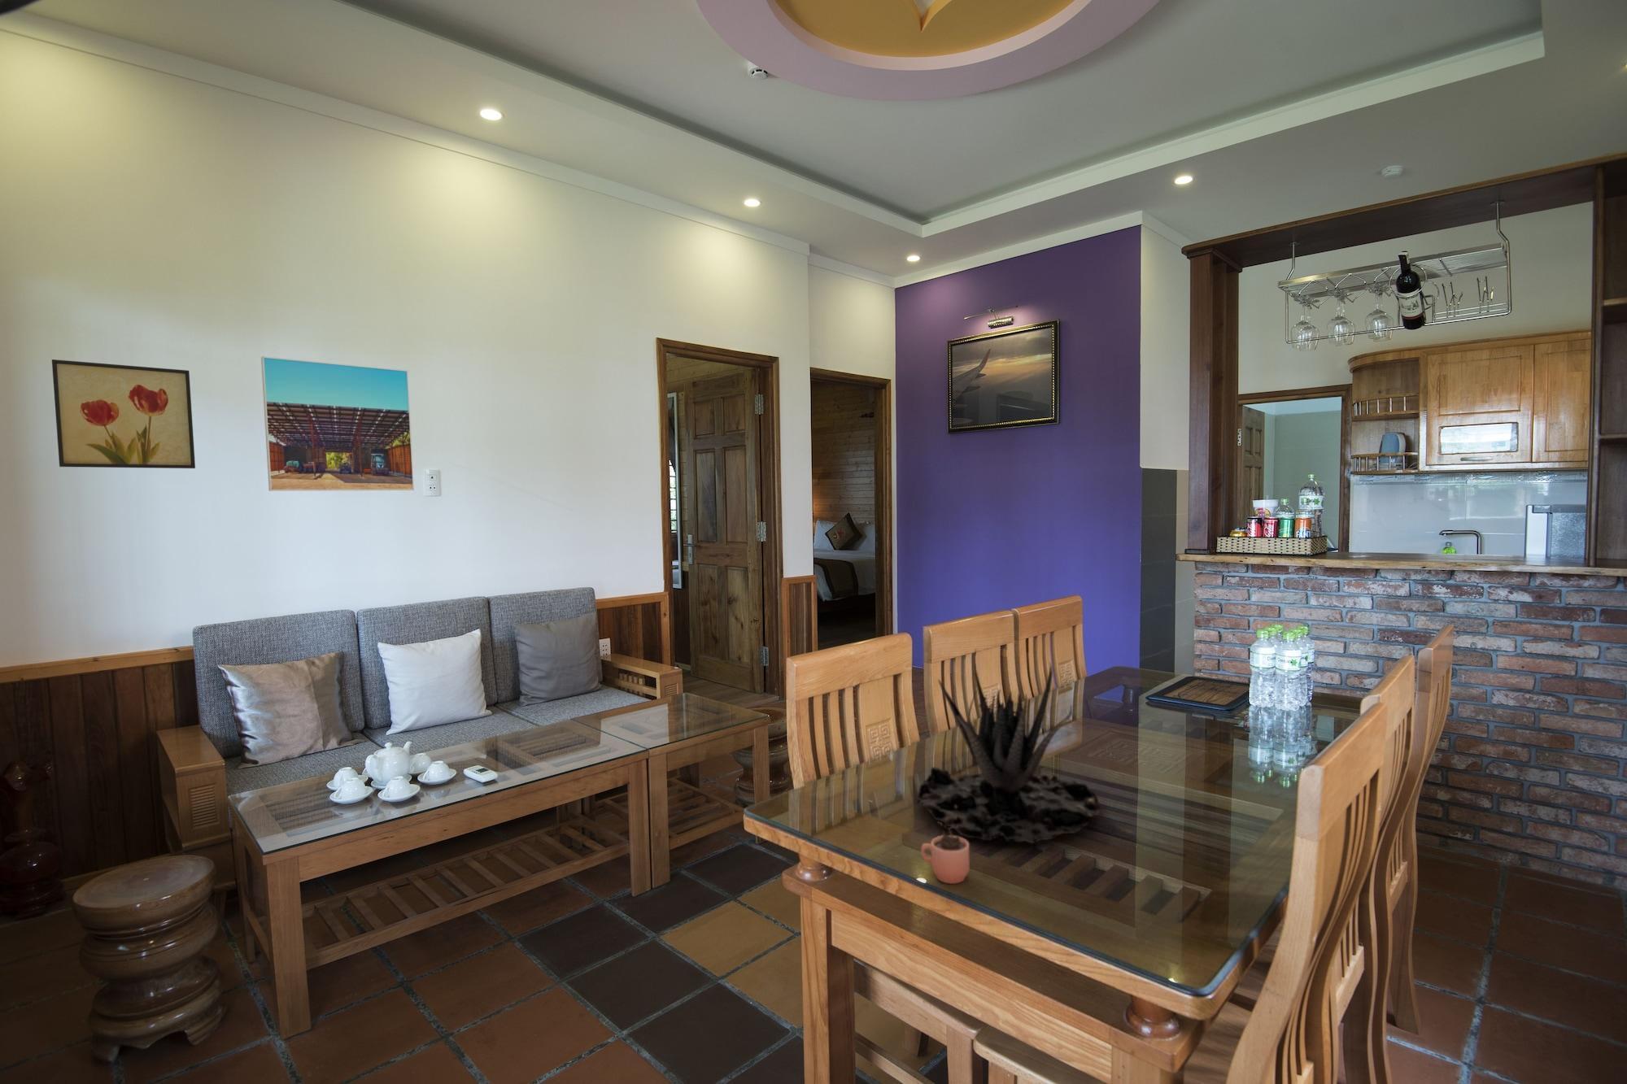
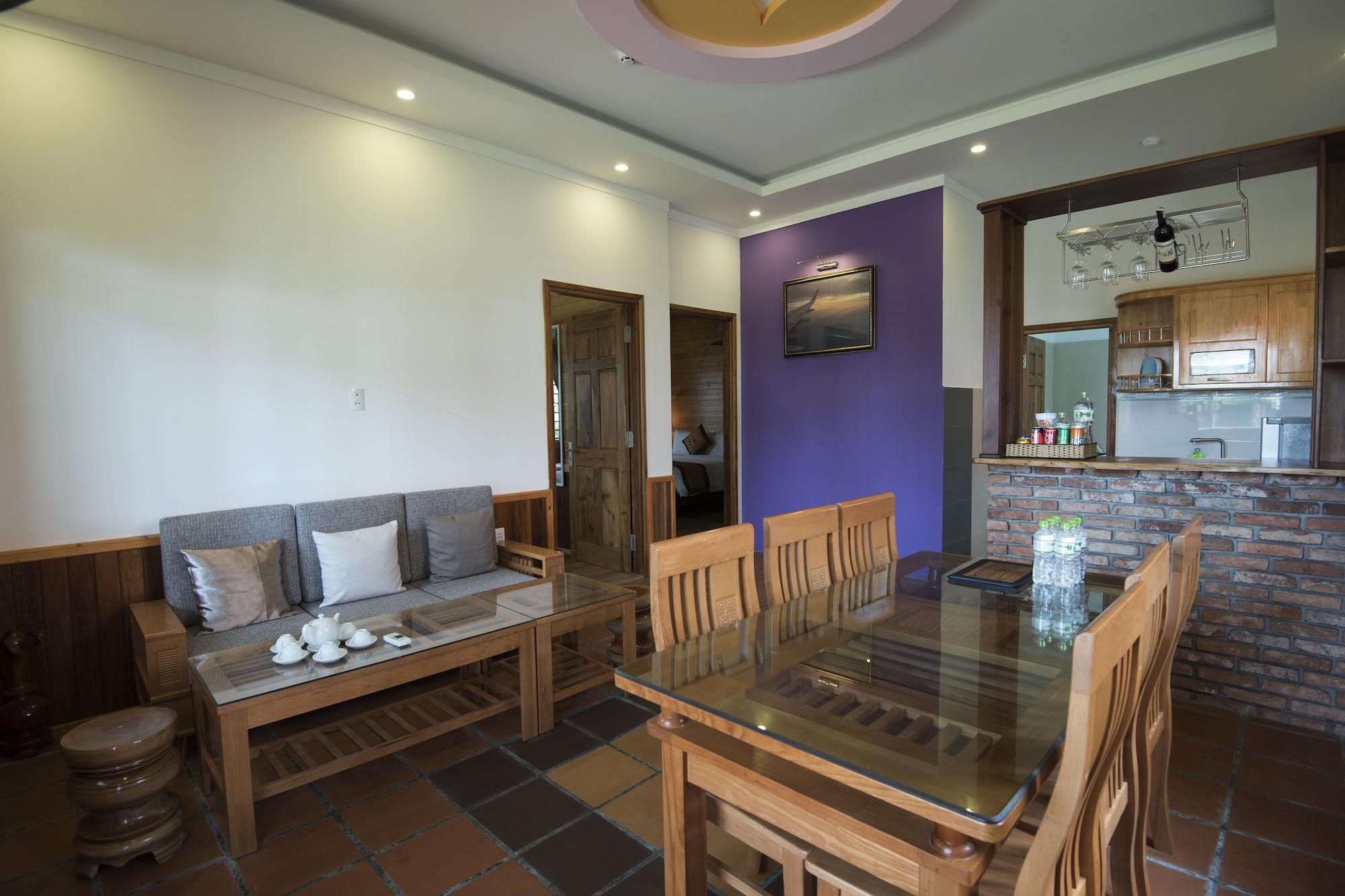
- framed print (341, 427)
- cocoa (945, 842)
- plant (1005, 731)
- wall art (126, 416)
